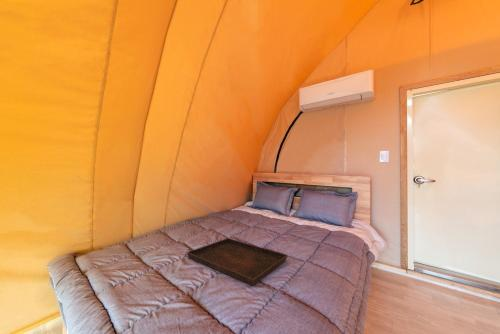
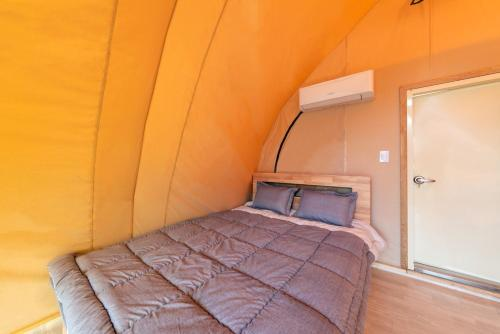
- serving tray (237, 256)
